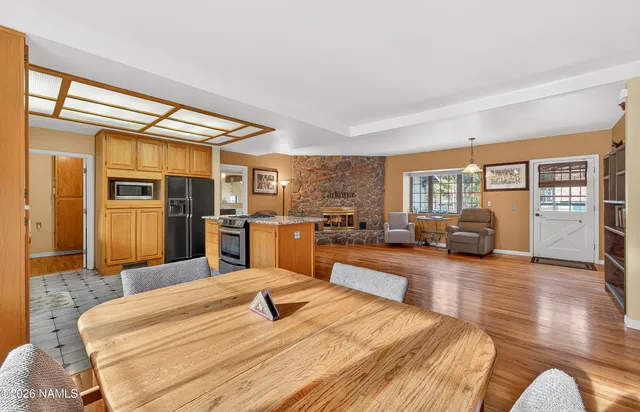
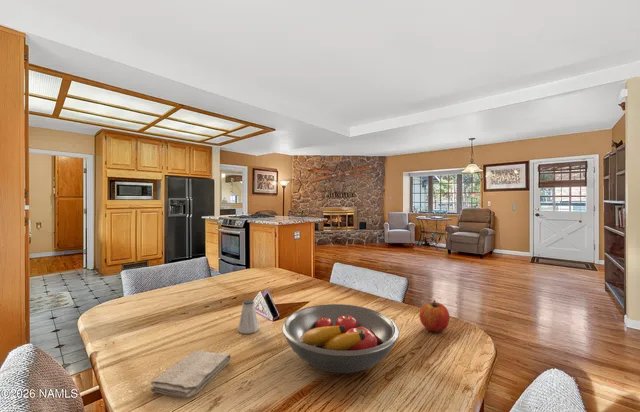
+ apple (434, 315)
+ saltshaker (248, 315)
+ fruit bowl (339, 335)
+ washcloth (193, 370)
